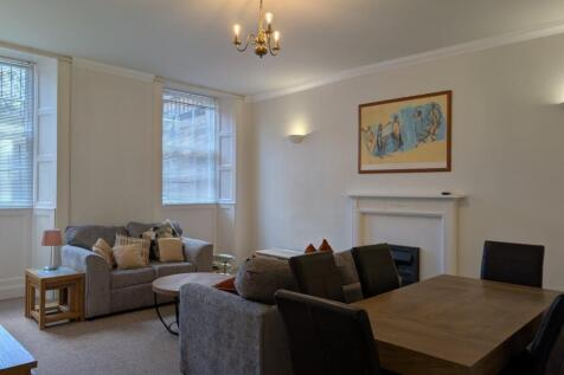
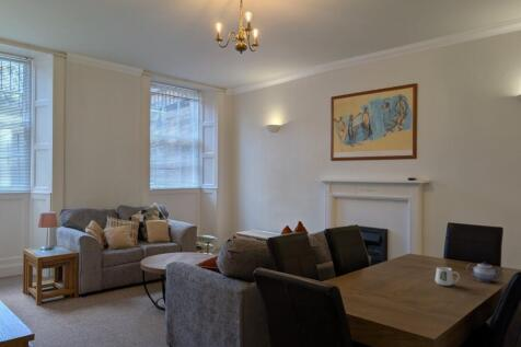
+ mug (447, 276)
+ teapot (484, 270)
